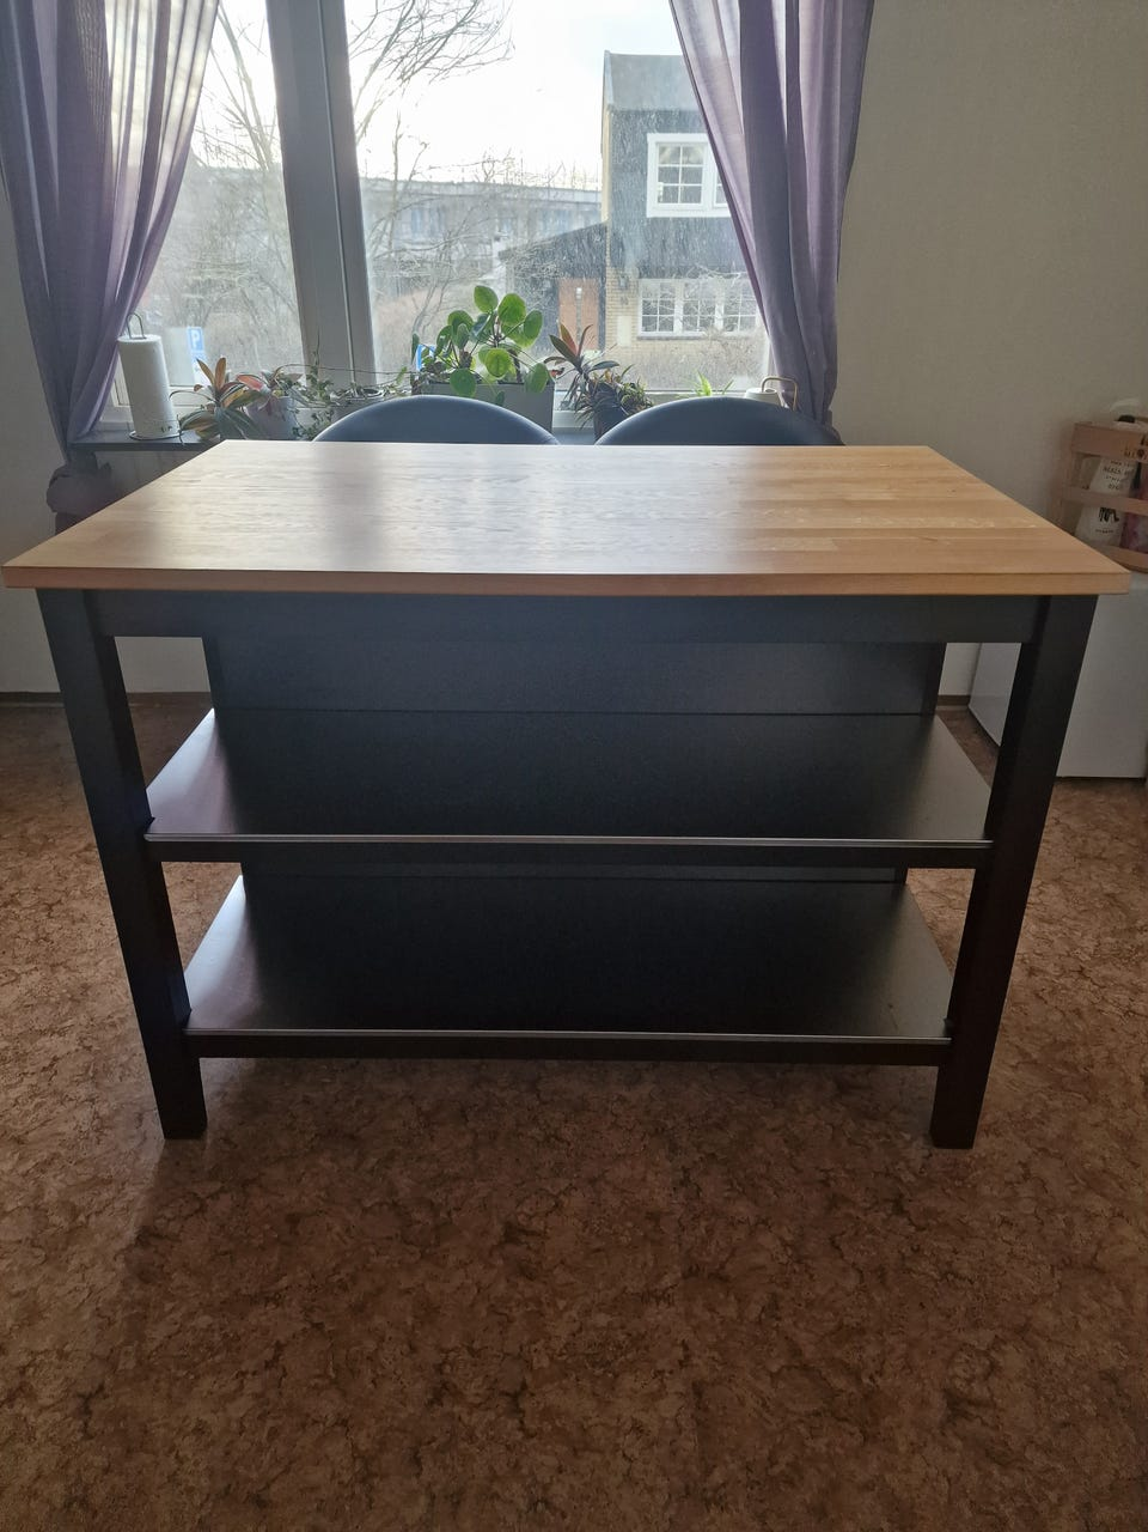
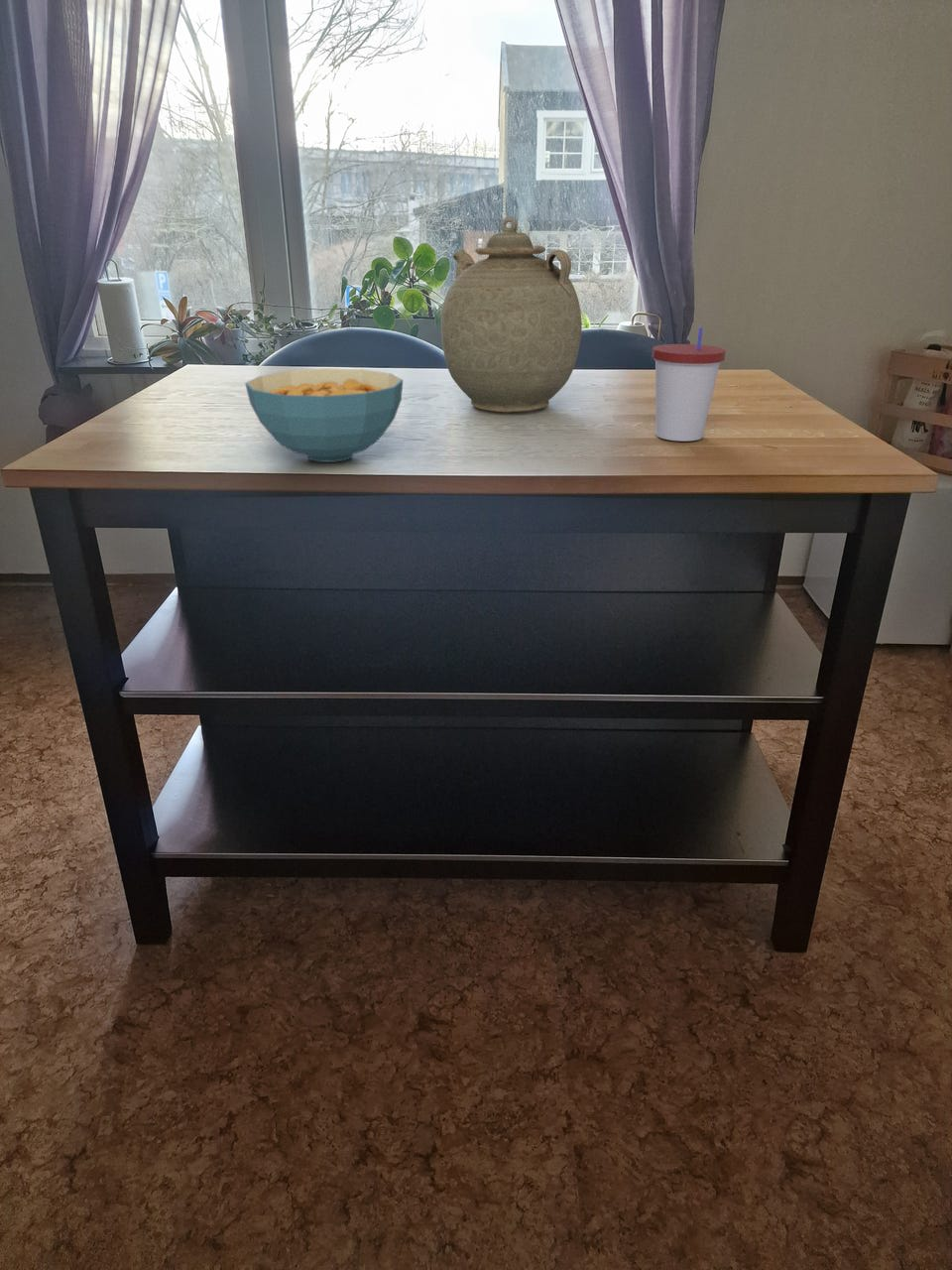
+ cereal bowl (327, 419)
+ teapot (510, 315)
+ cup (684, 382)
